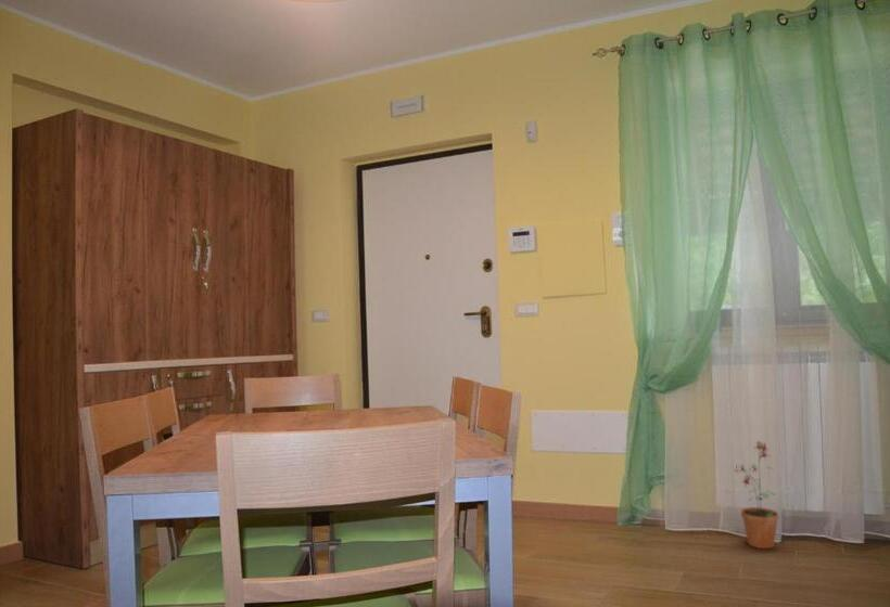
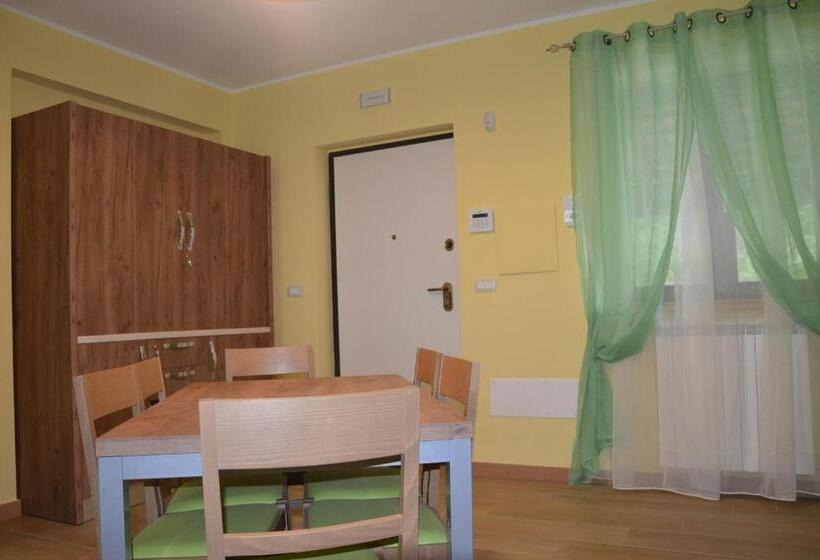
- potted plant (755, 493)
